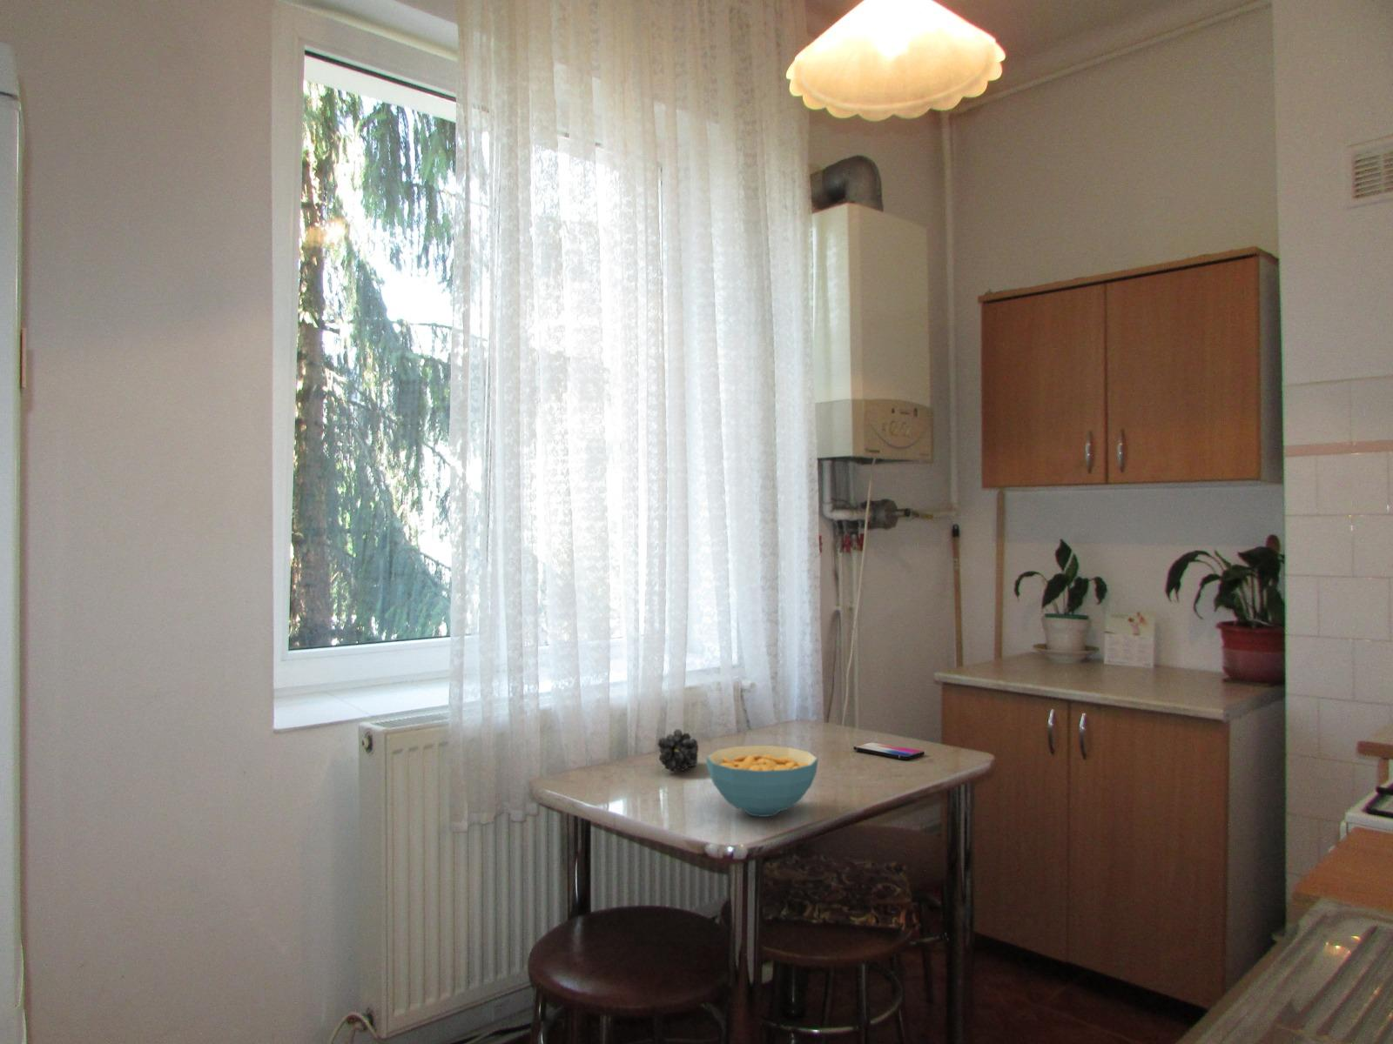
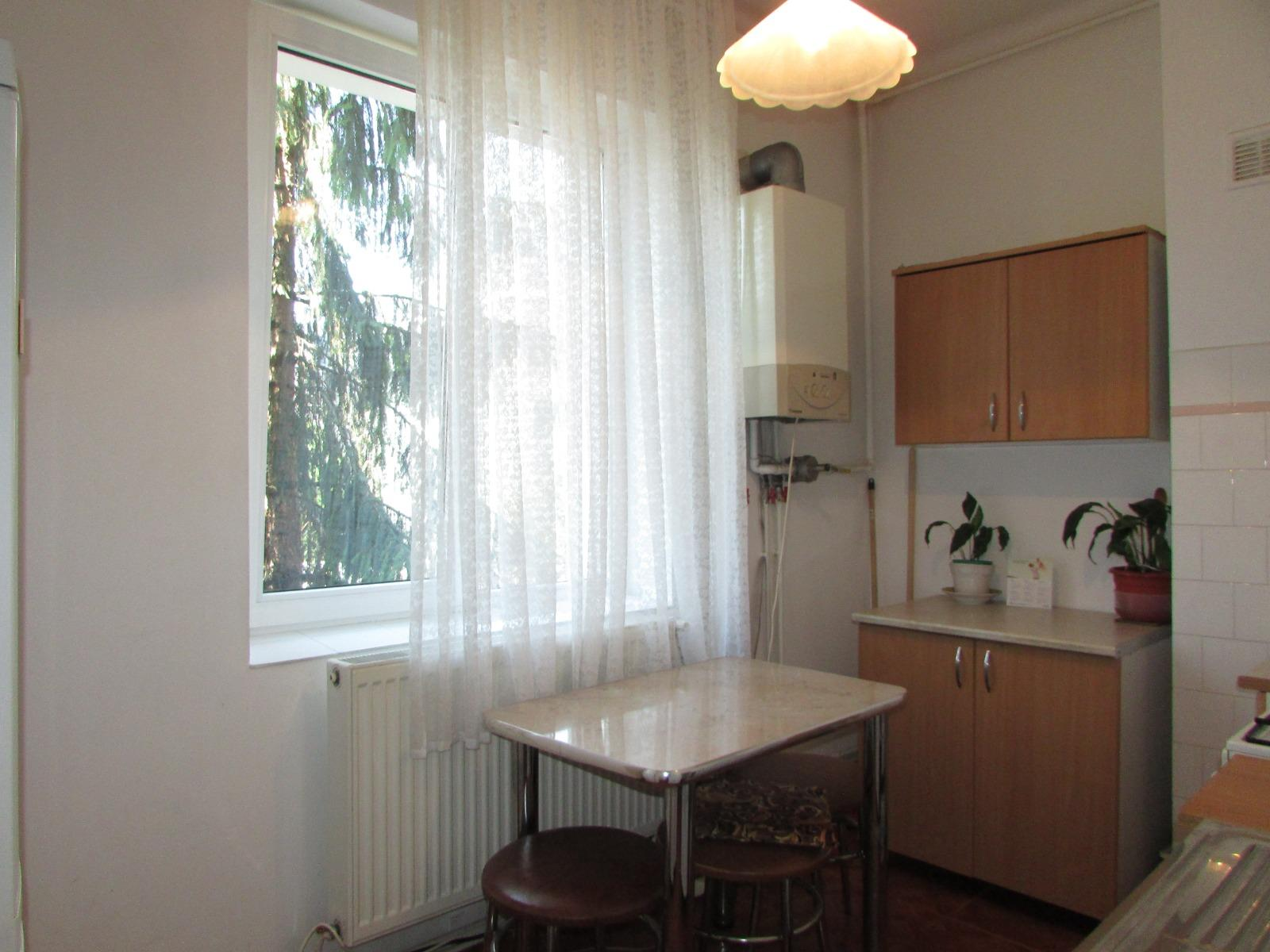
- fruit (683, 748)
- cereal bowl (762, 784)
- smartphone (888, 750)
